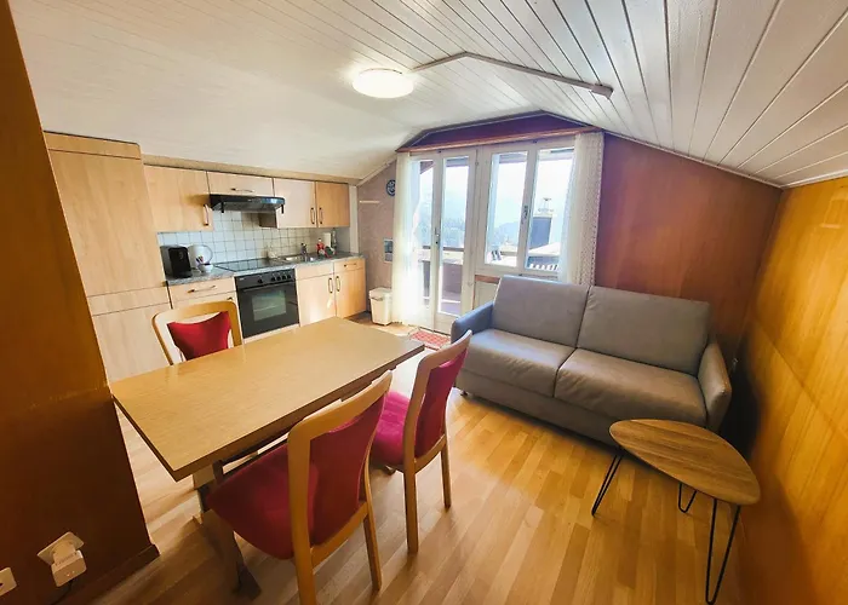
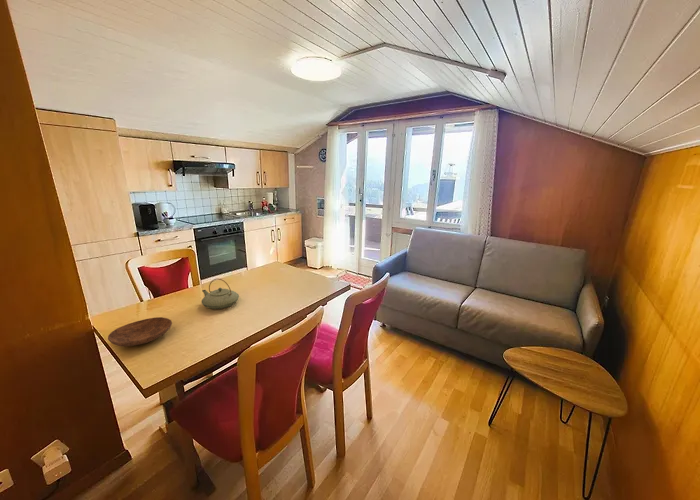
+ bowl (142, 334)
+ teapot (218, 291)
